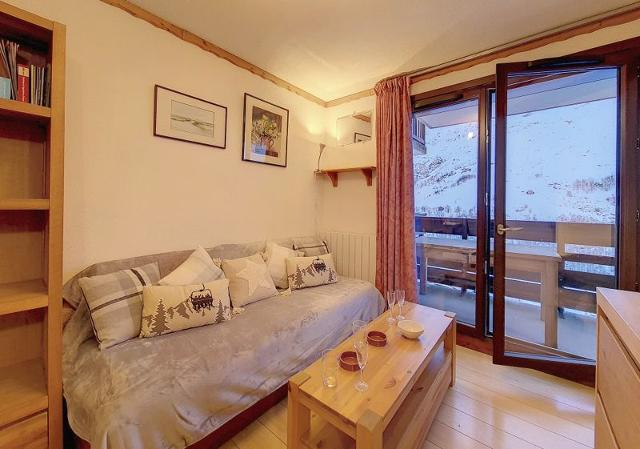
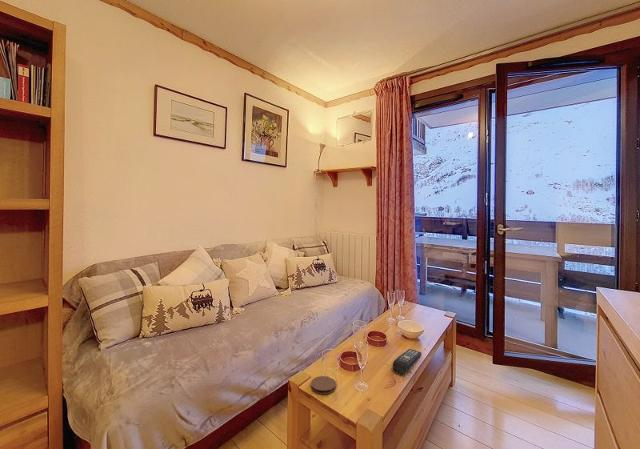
+ remote control (407, 359)
+ coaster (323, 384)
